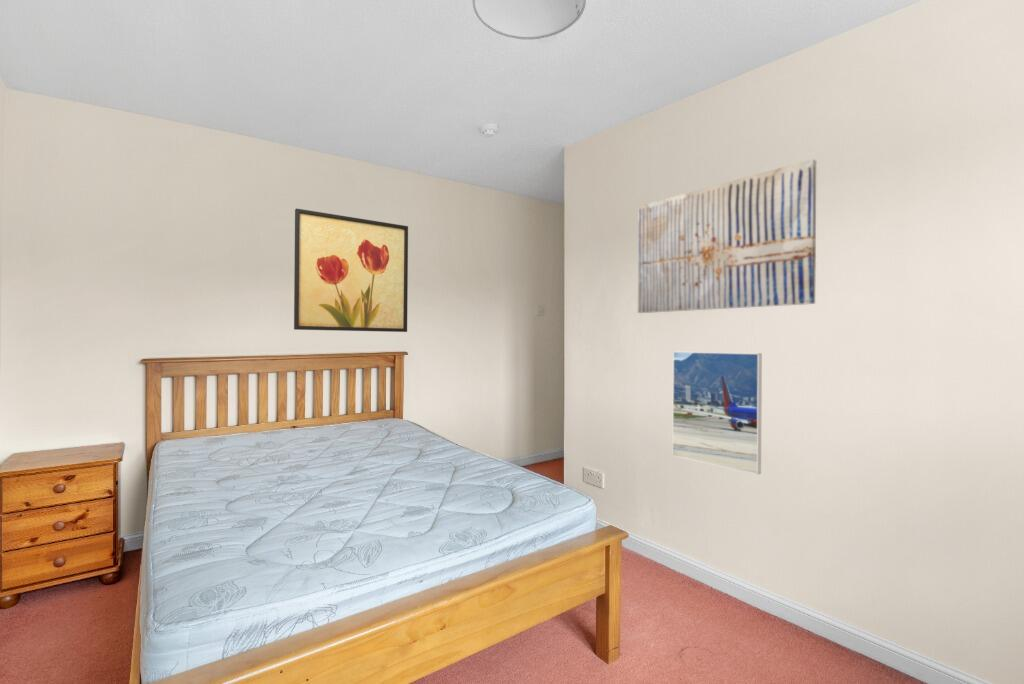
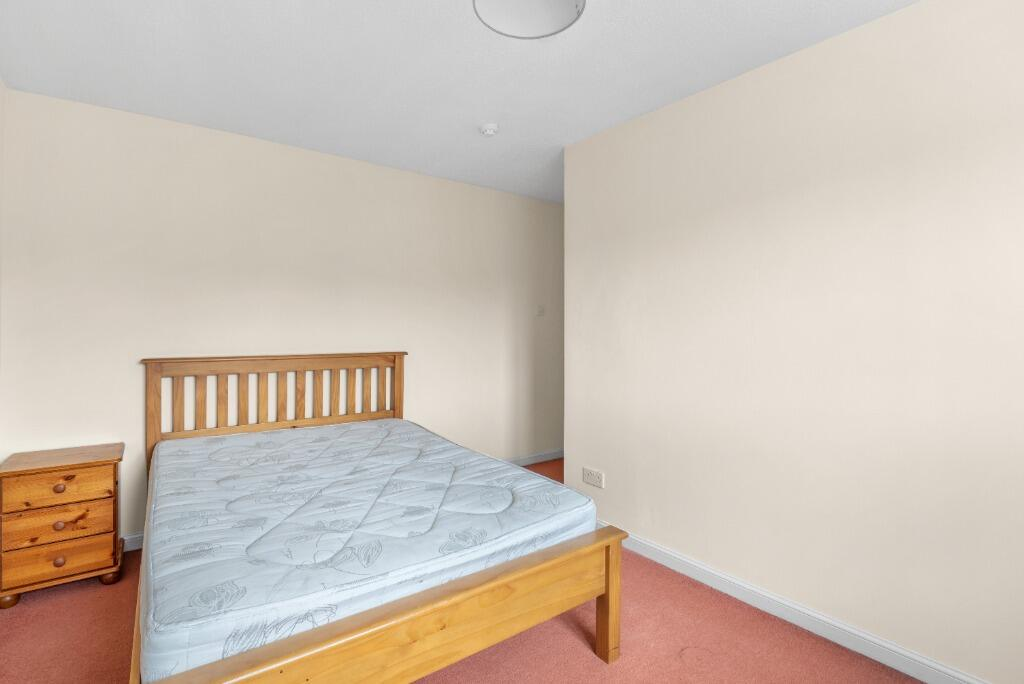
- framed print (713, 408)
- wall art (714, 247)
- wall art (354, 274)
